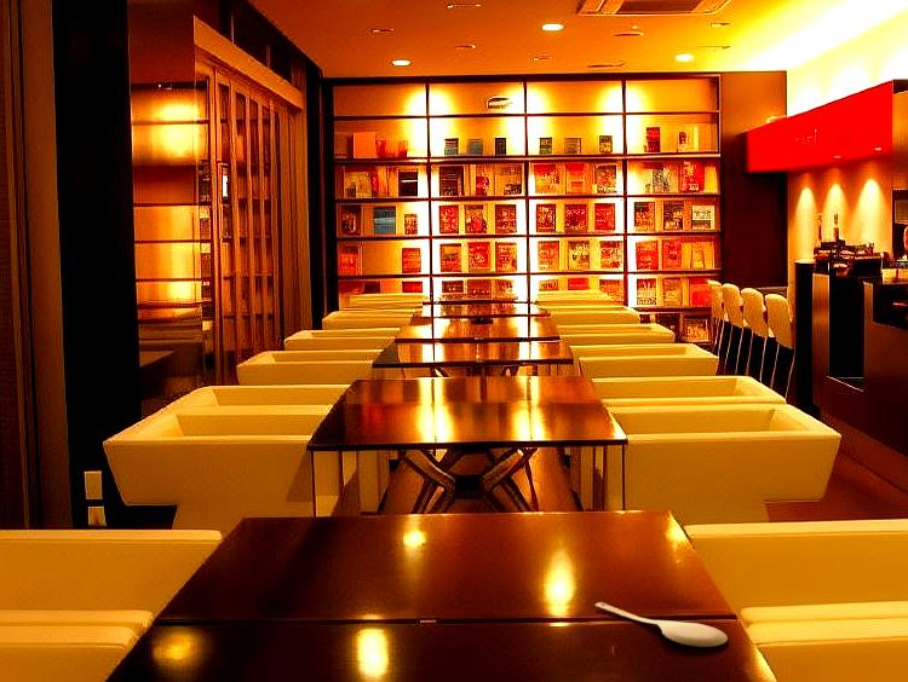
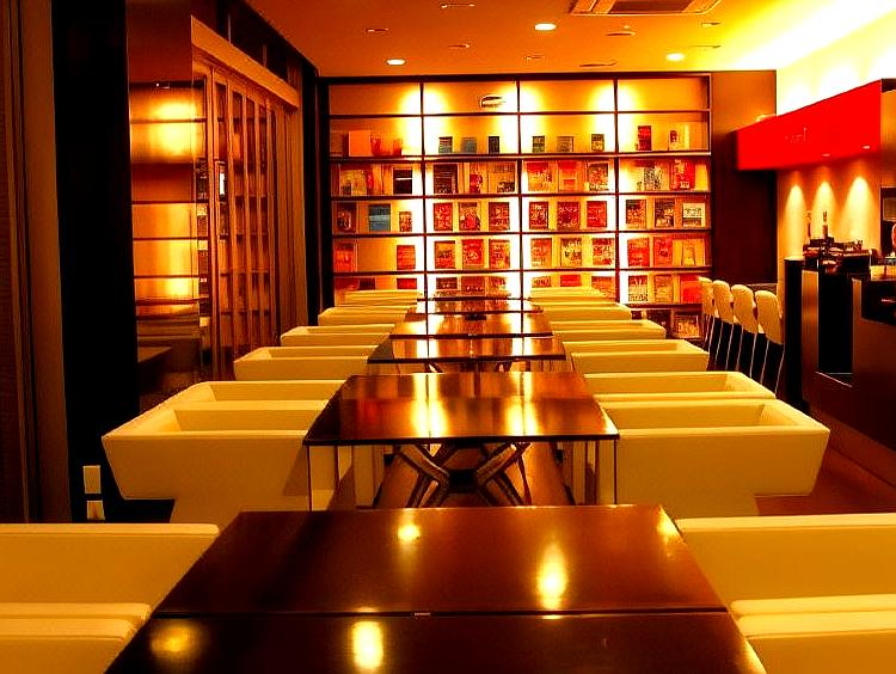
- spoon (655, 620)
